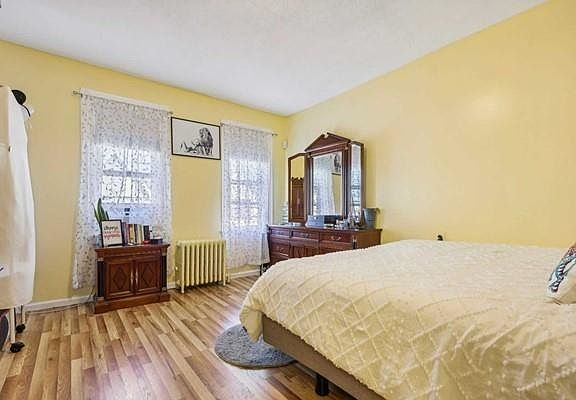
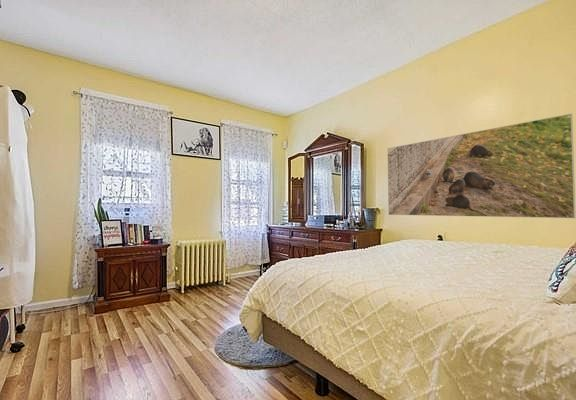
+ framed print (460, 175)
